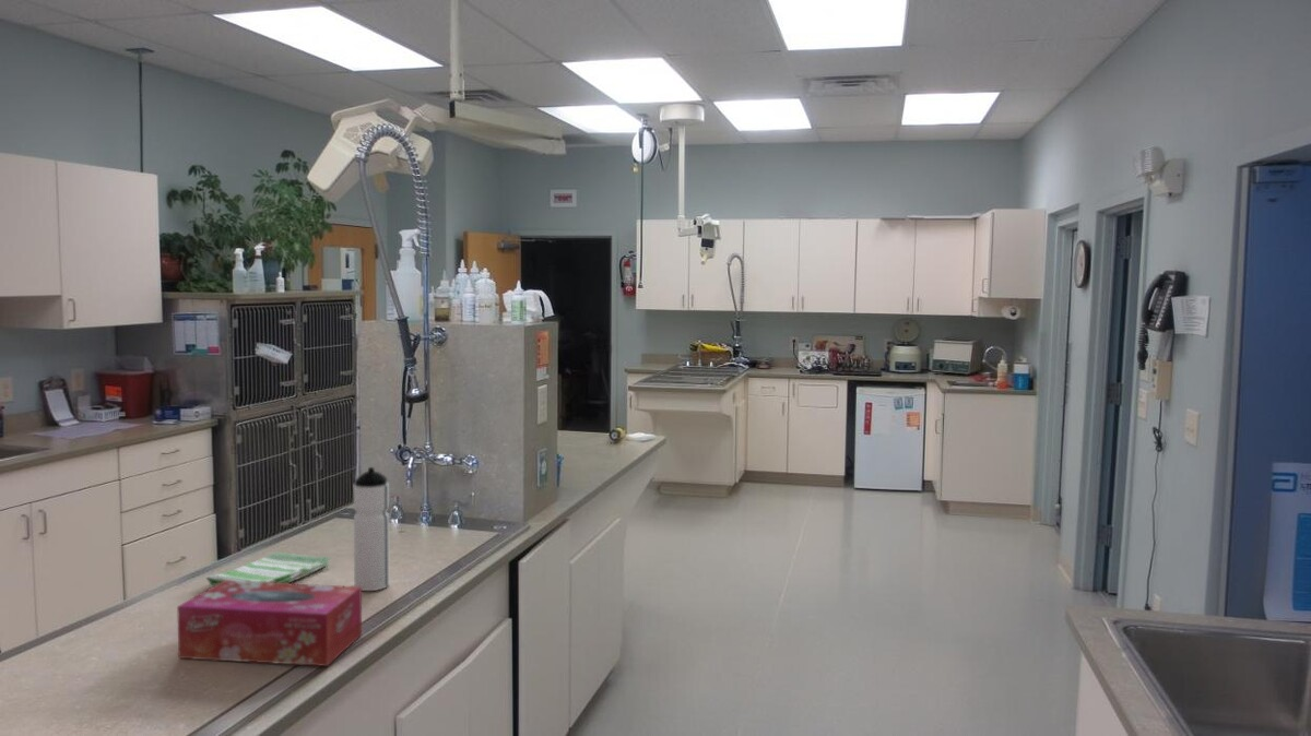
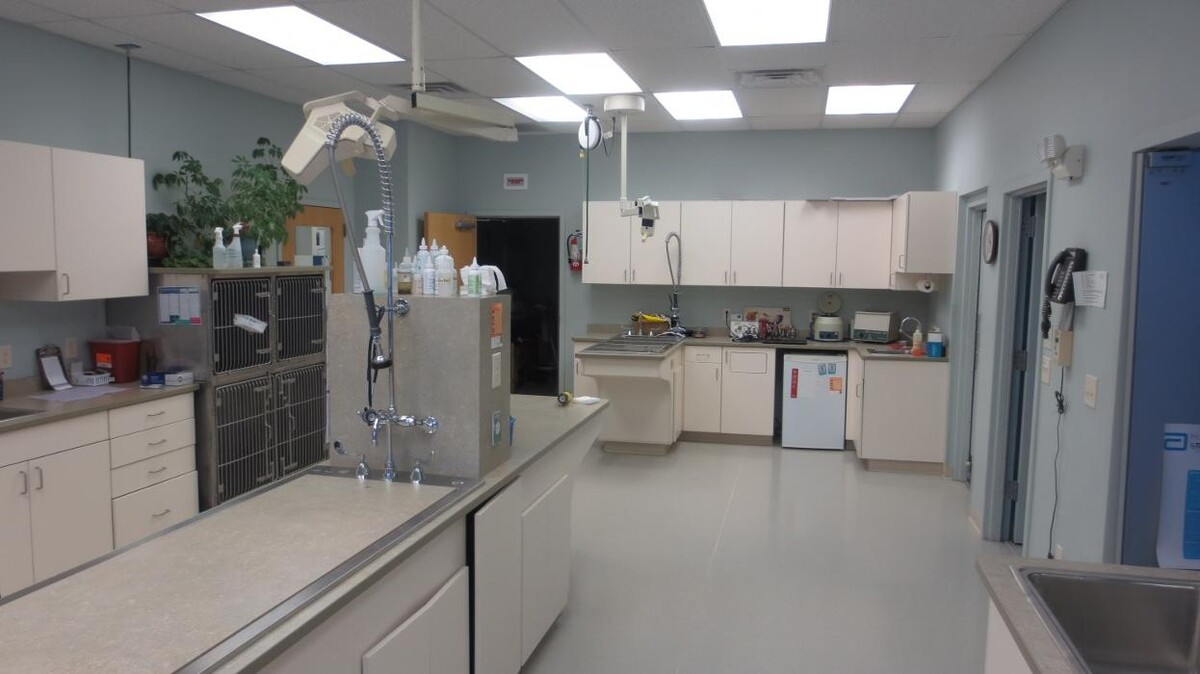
- dish towel (270, 570)
- tissue box (273, 620)
- water bottle (371, 526)
